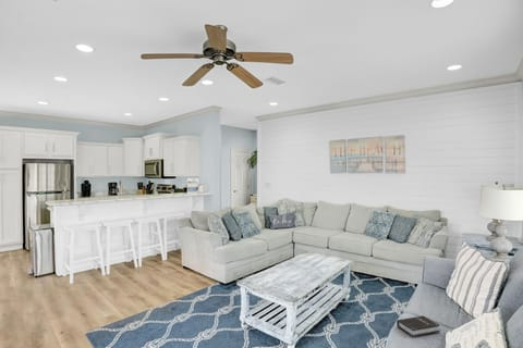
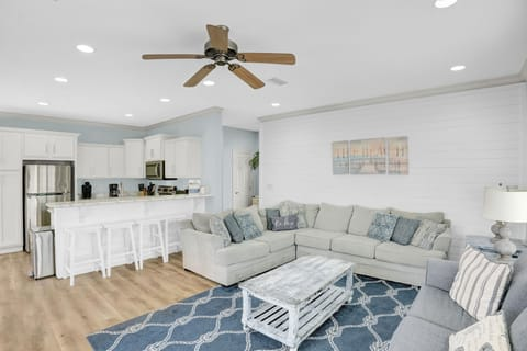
- hardback book (417, 325)
